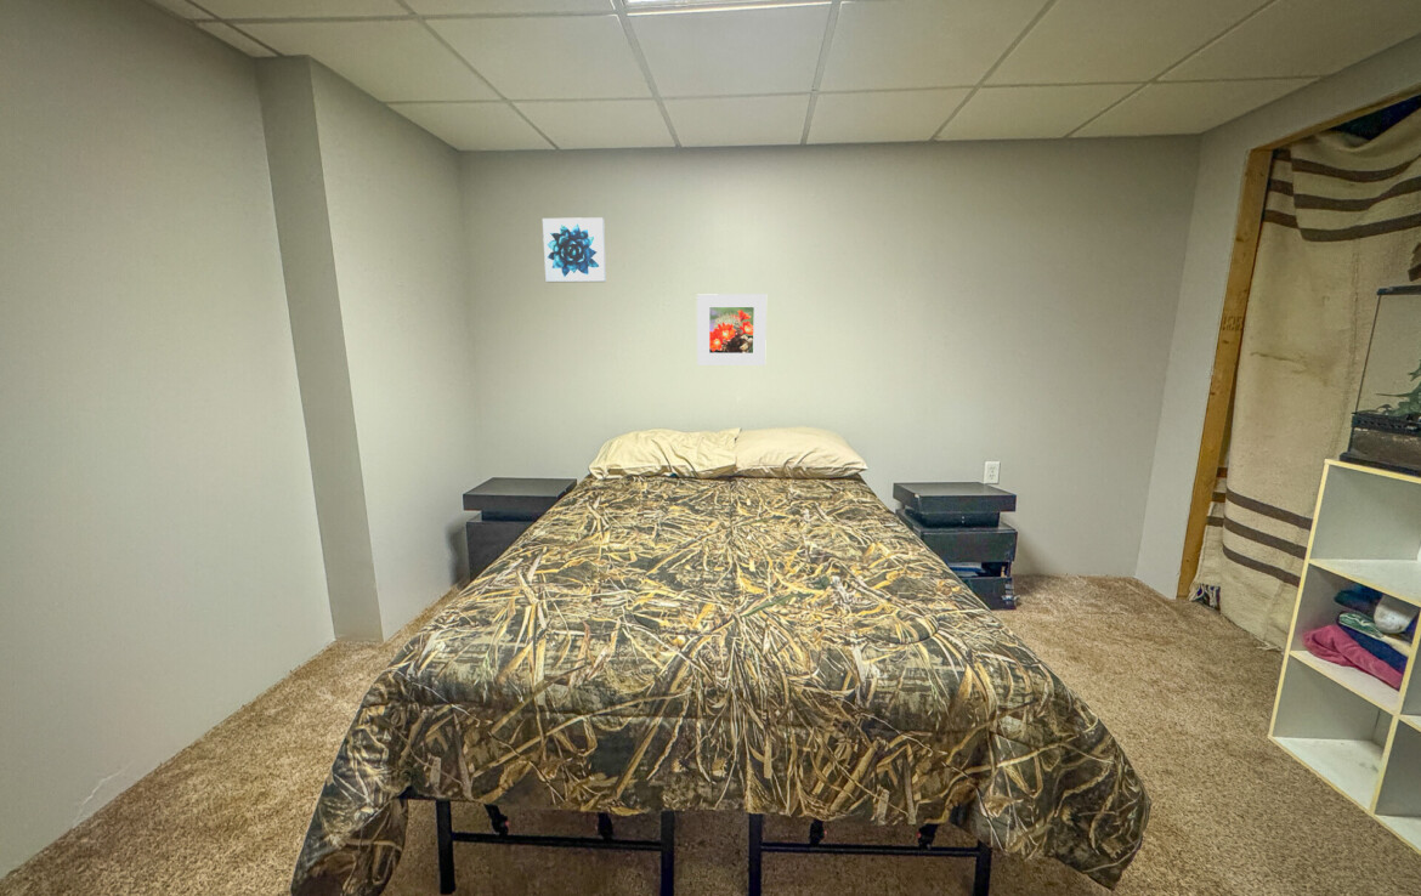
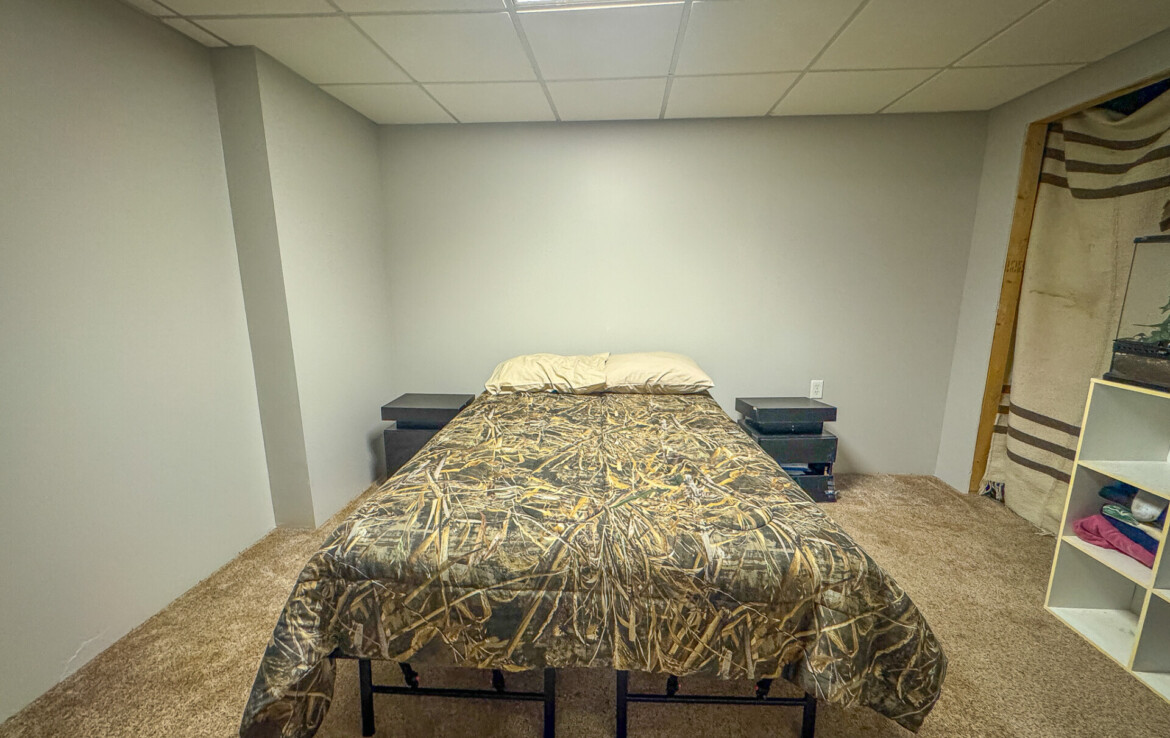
- wall art (574, 250)
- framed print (731, 330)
